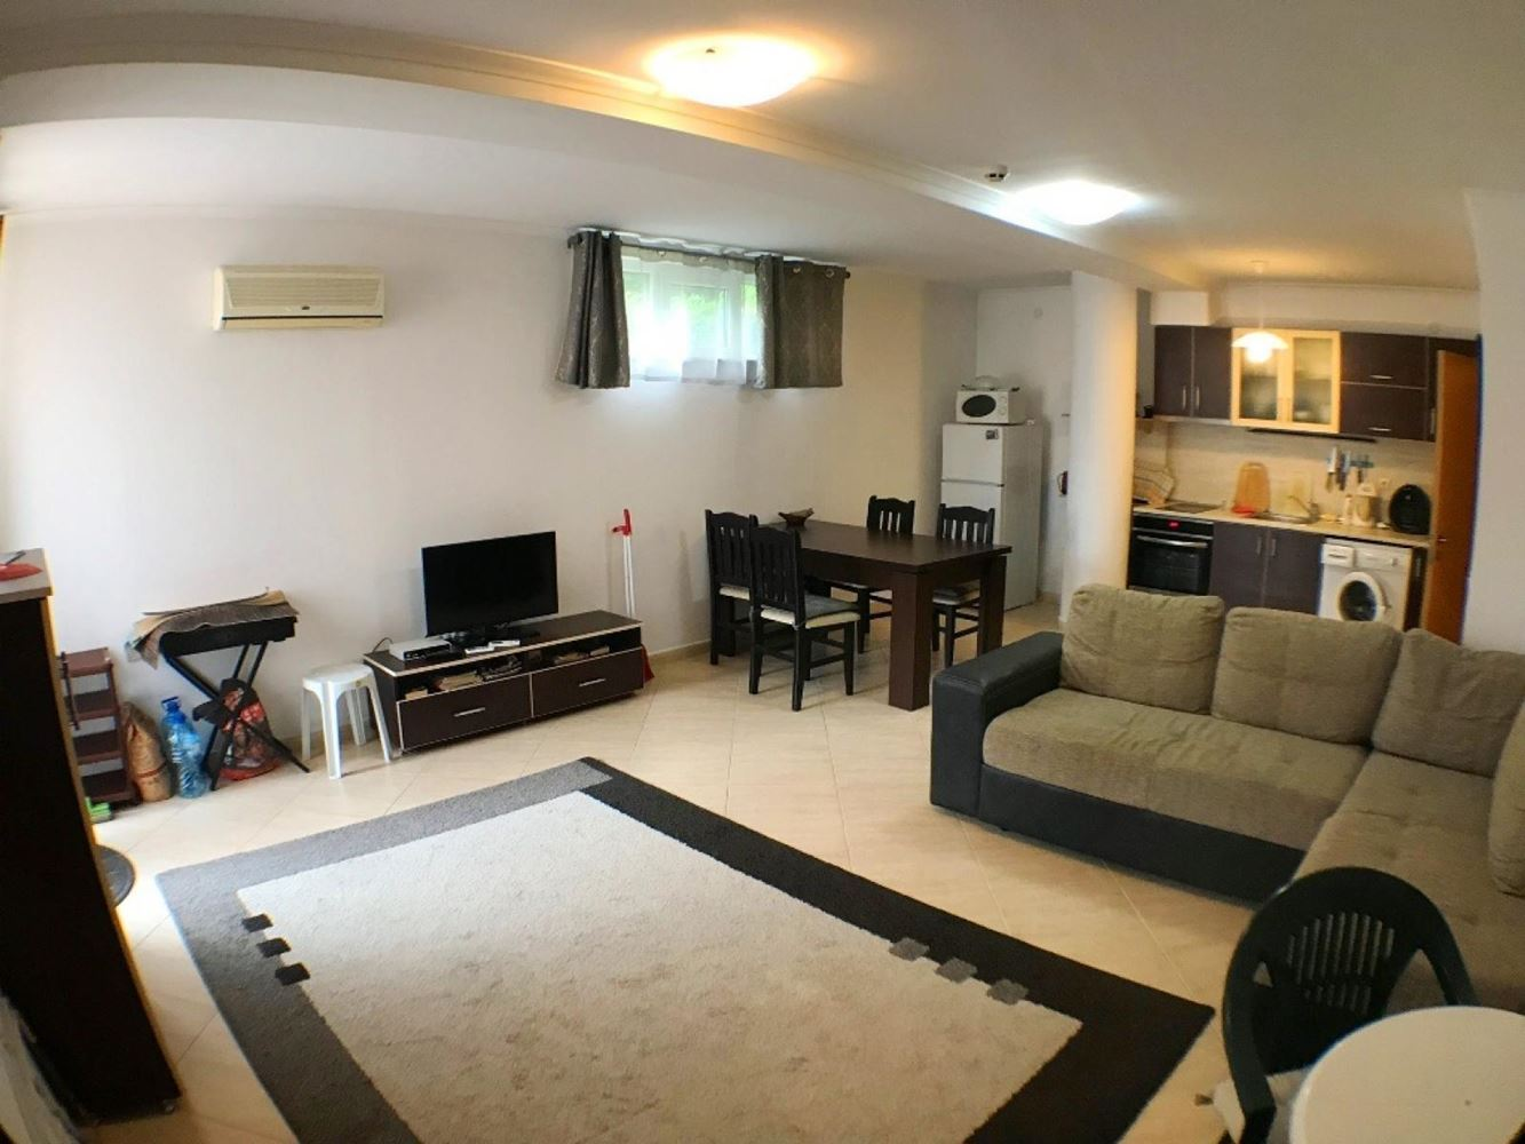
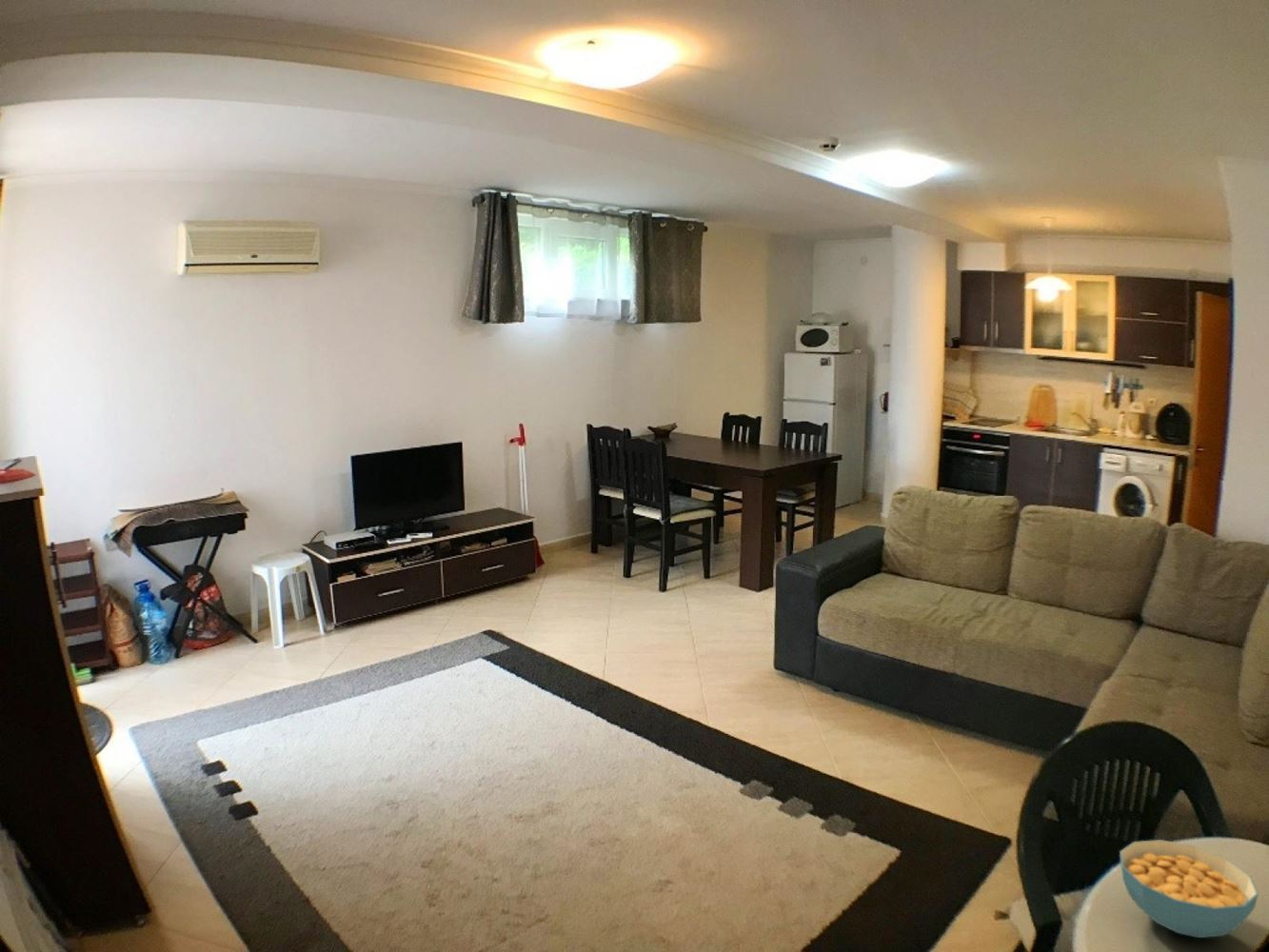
+ cereal bowl (1183, 898)
